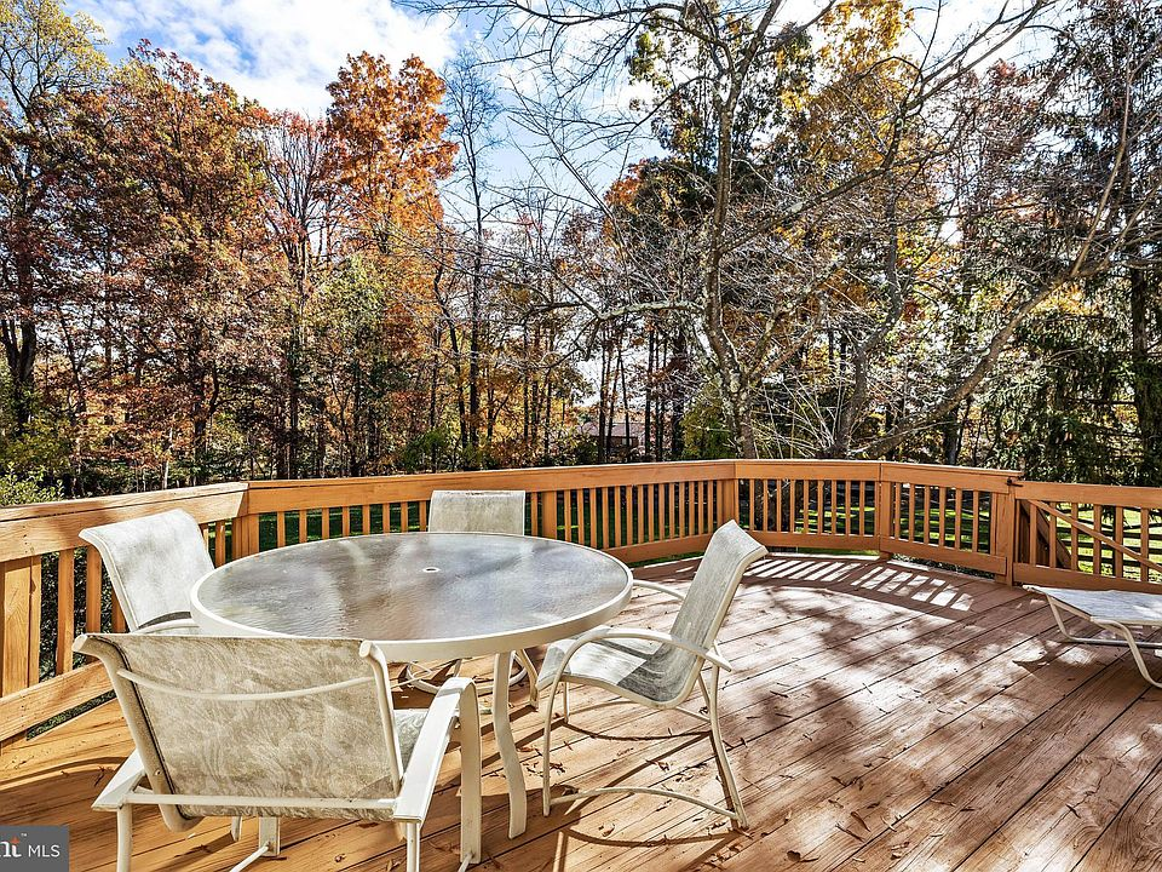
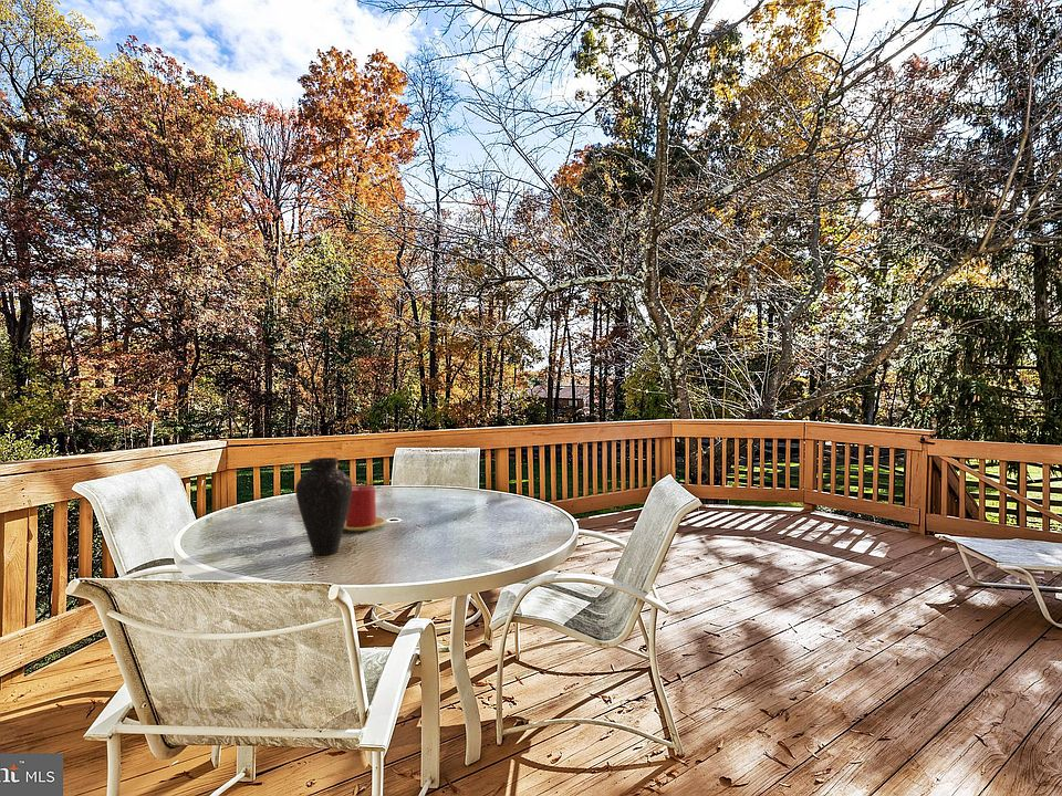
+ candle (361, 506)
+ vase (324, 505)
